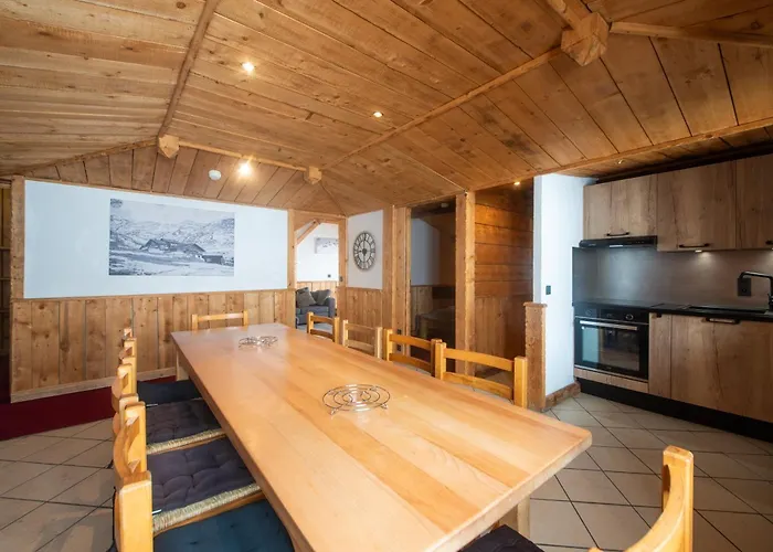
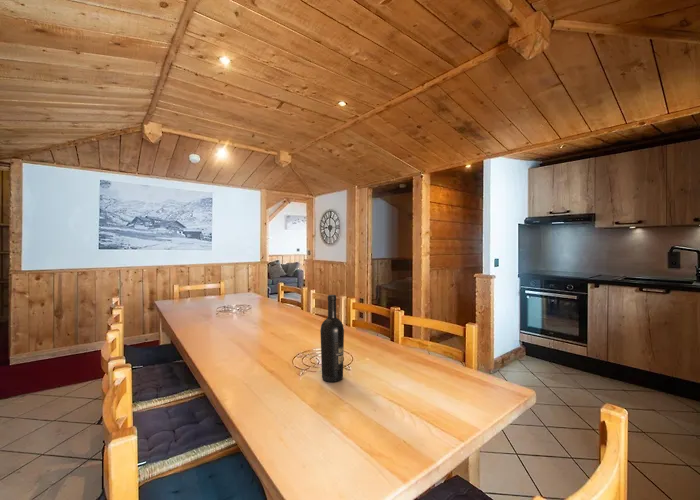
+ wine bottle (332, 336)
